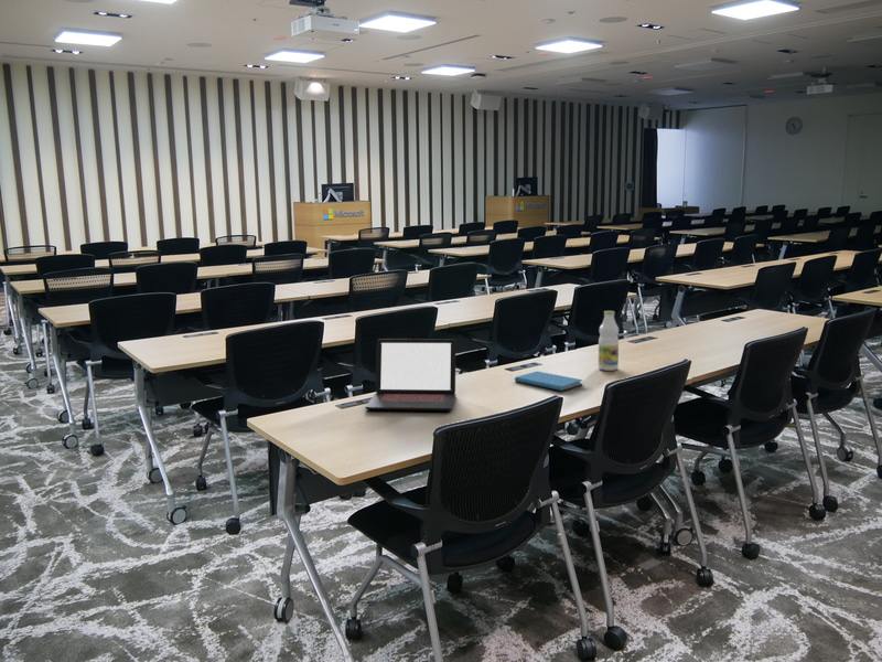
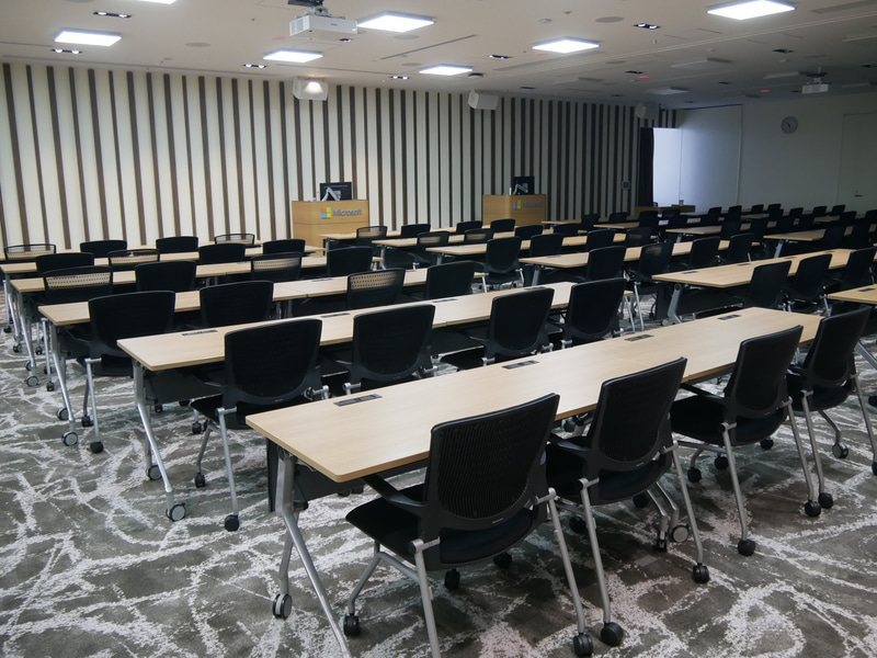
- bottle (609, 340)
- book (548, 381)
- laptop (411, 373)
